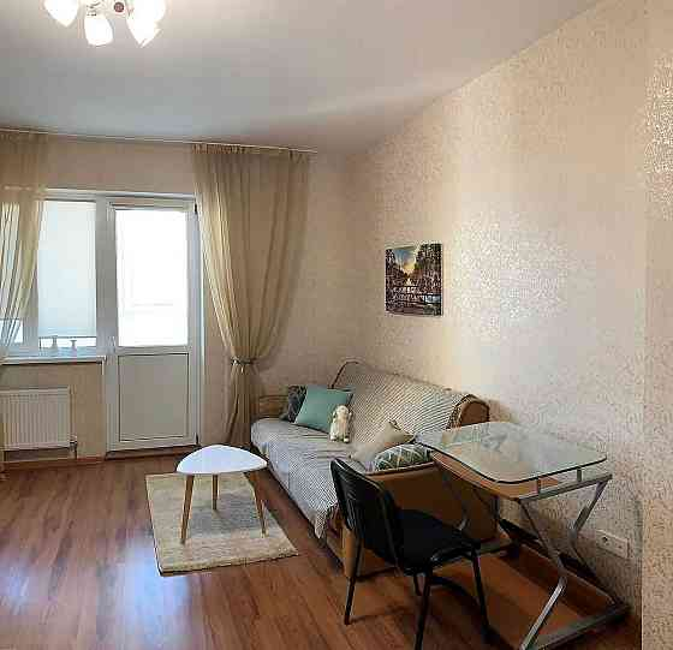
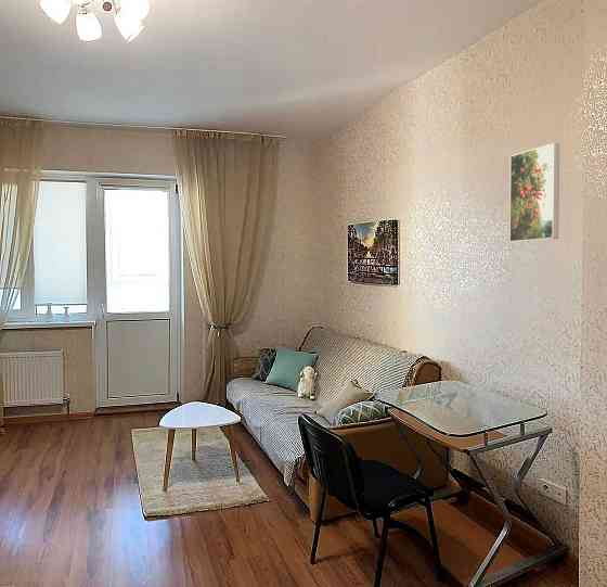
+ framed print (532, 194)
